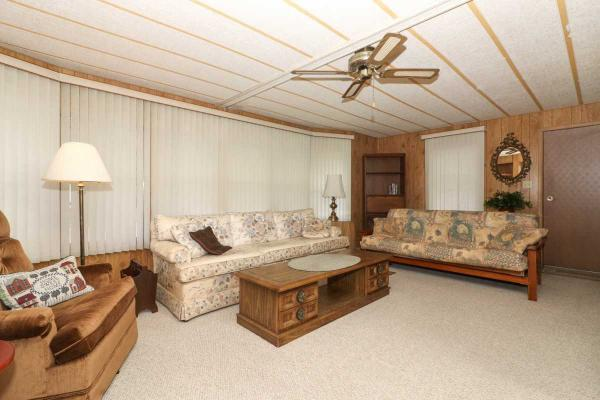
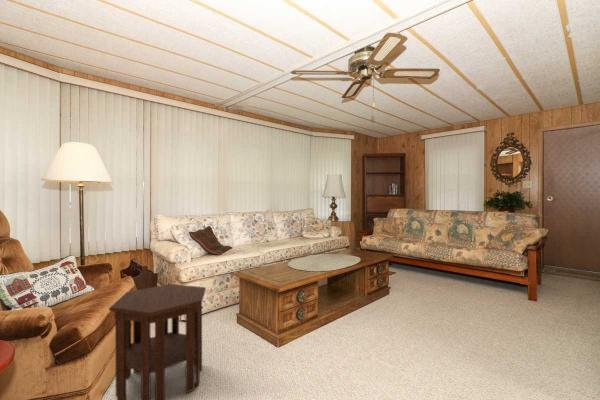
+ side table (162, 338)
